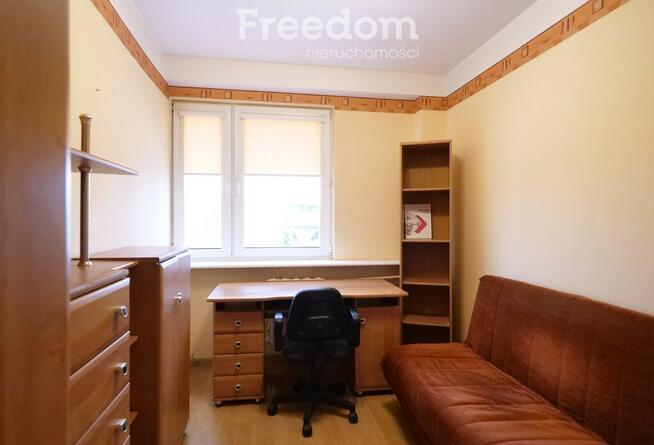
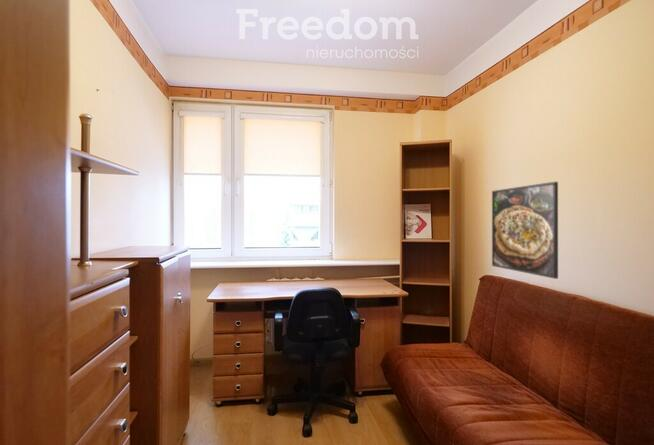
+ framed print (520, 229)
